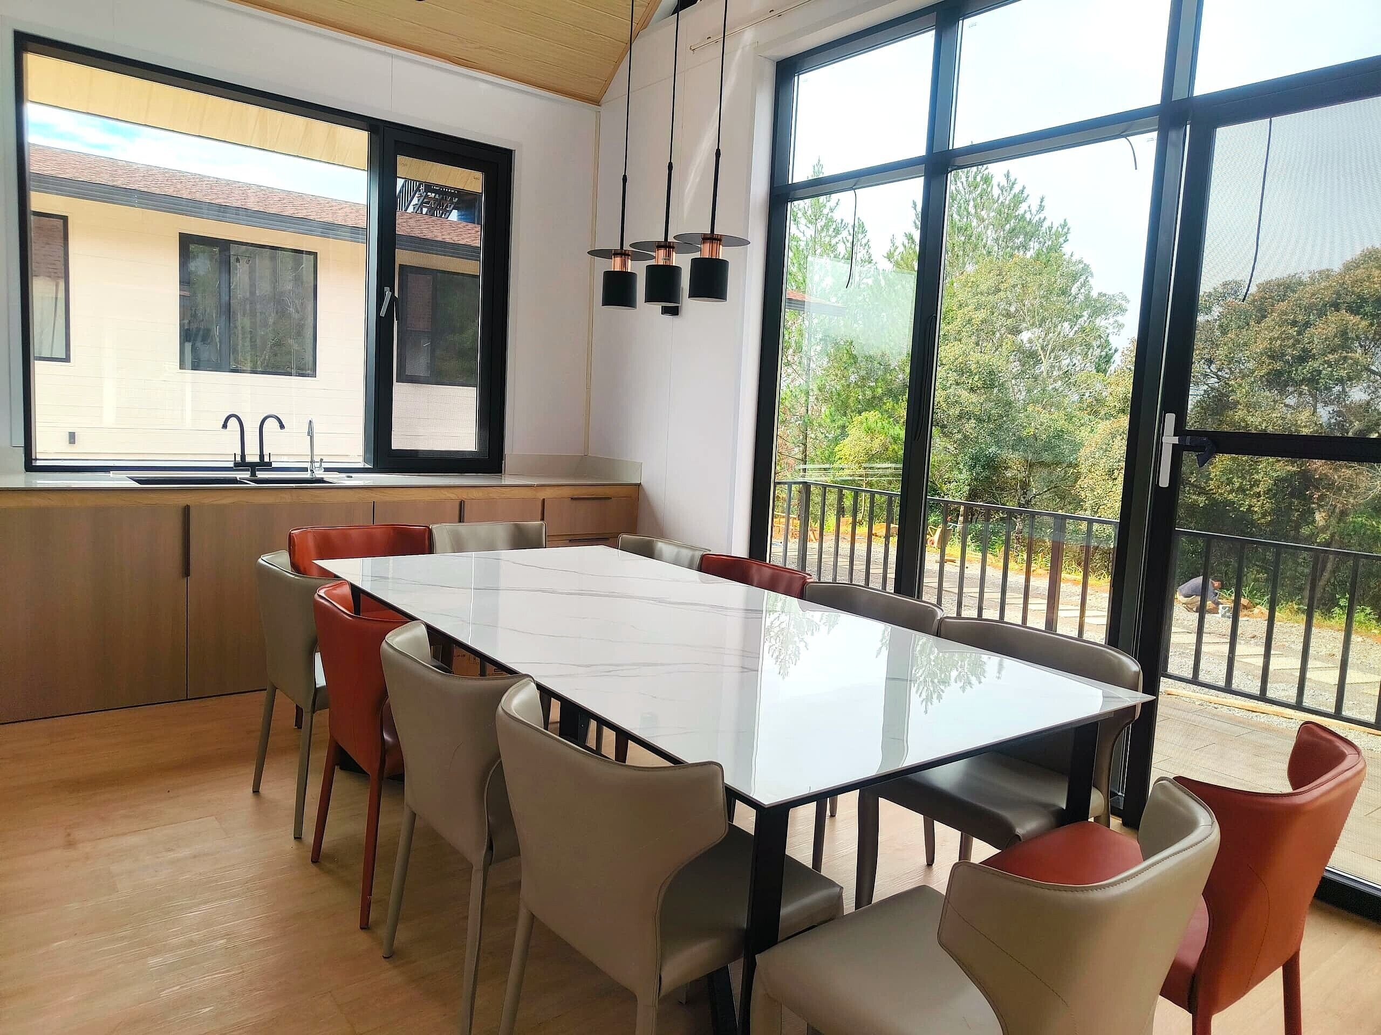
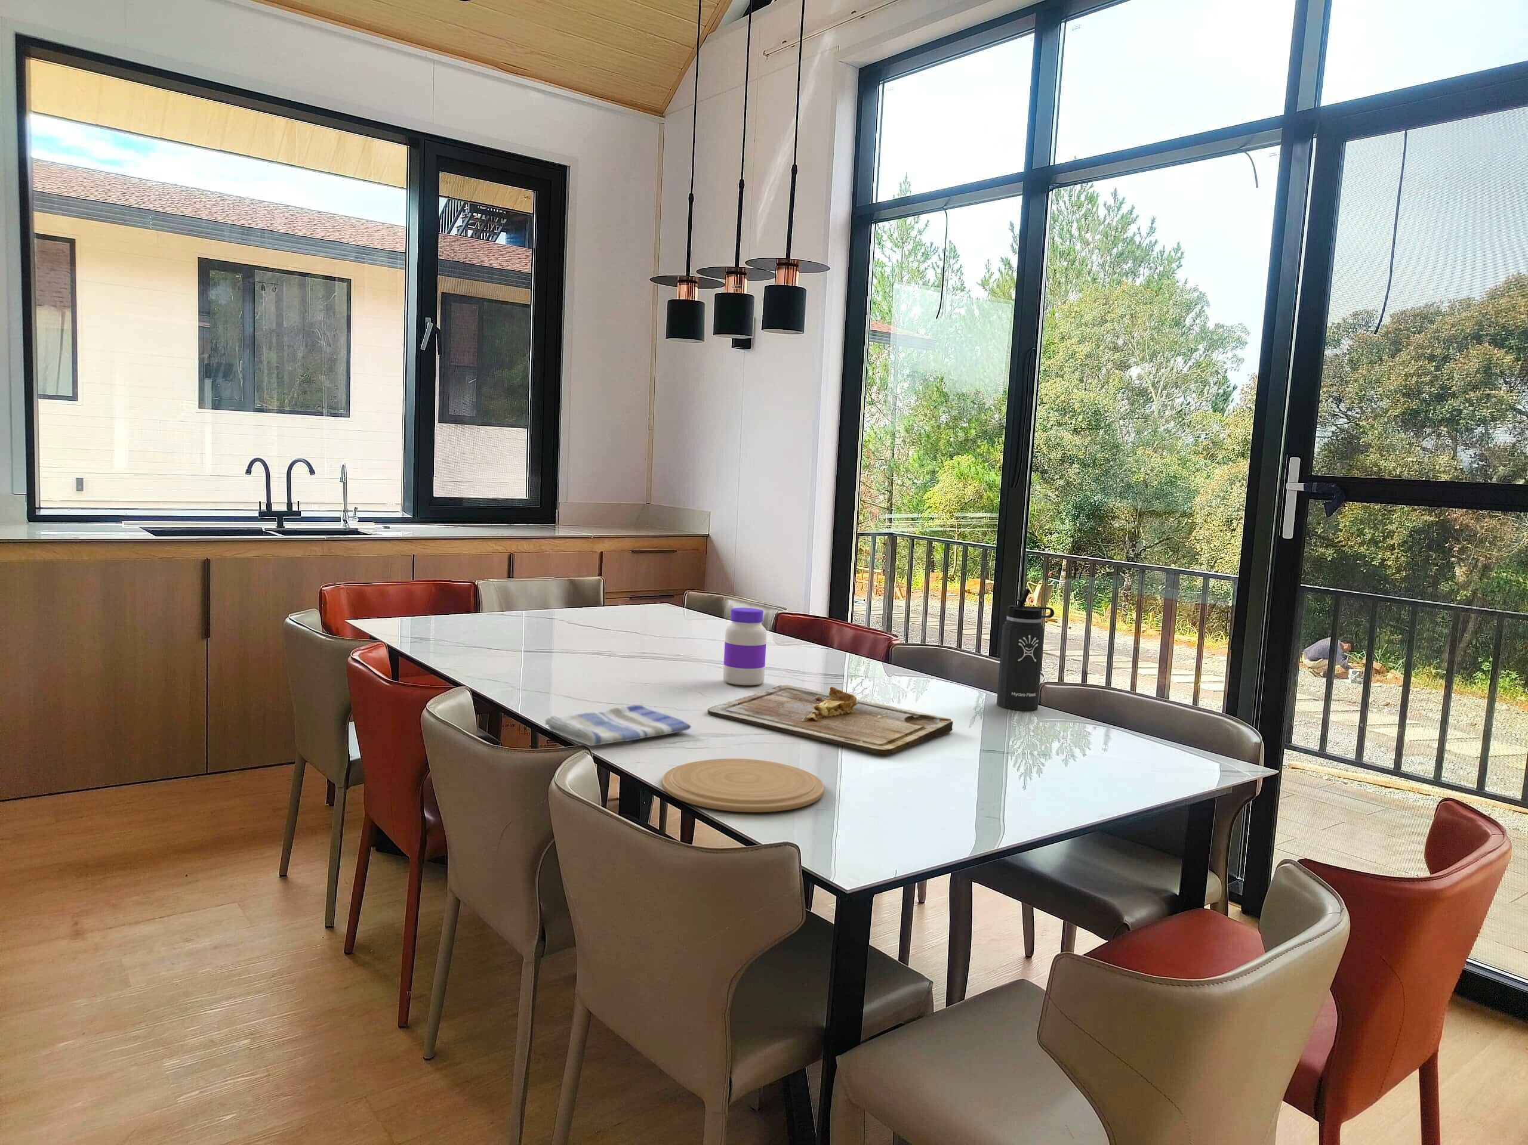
+ cutting board (830, 707)
+ jar (745, 646)
+ dish towel (617, 724)
+ thermos bottle (1026, 647)
+ plate (744, 782)
